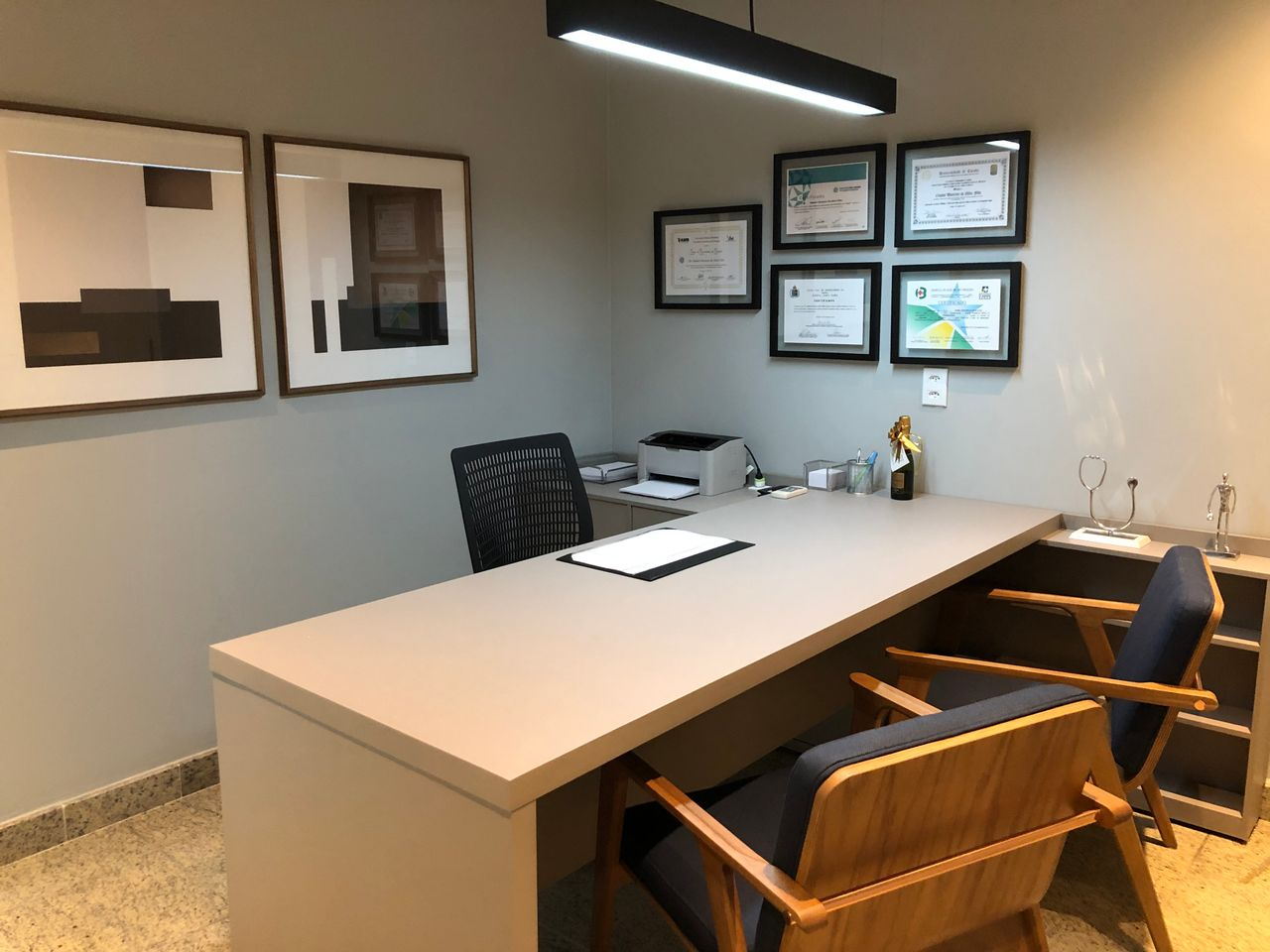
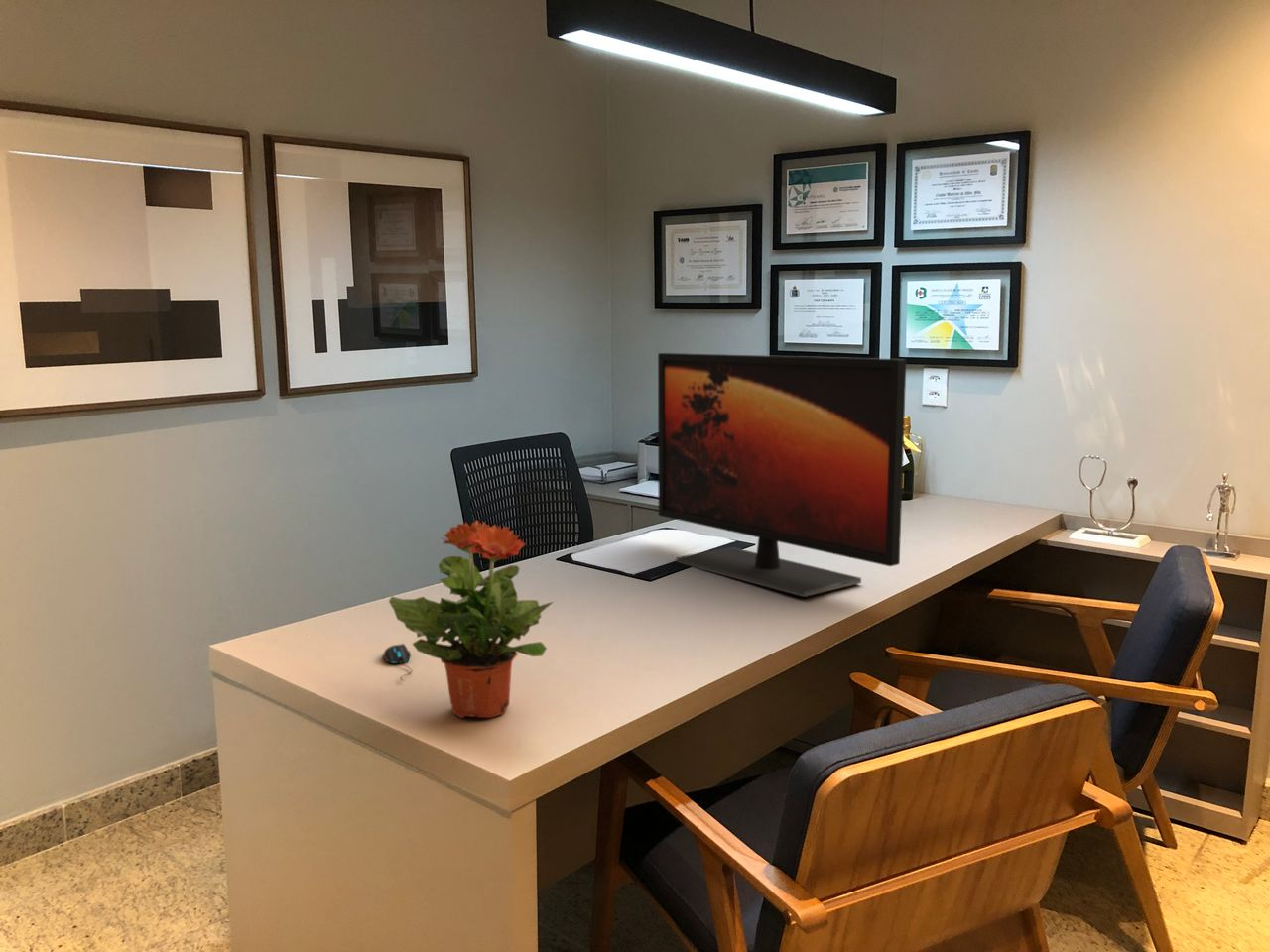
+ mouse (397, 659)
+ monitor (765, 465)
+ potted plant (480, 616)
